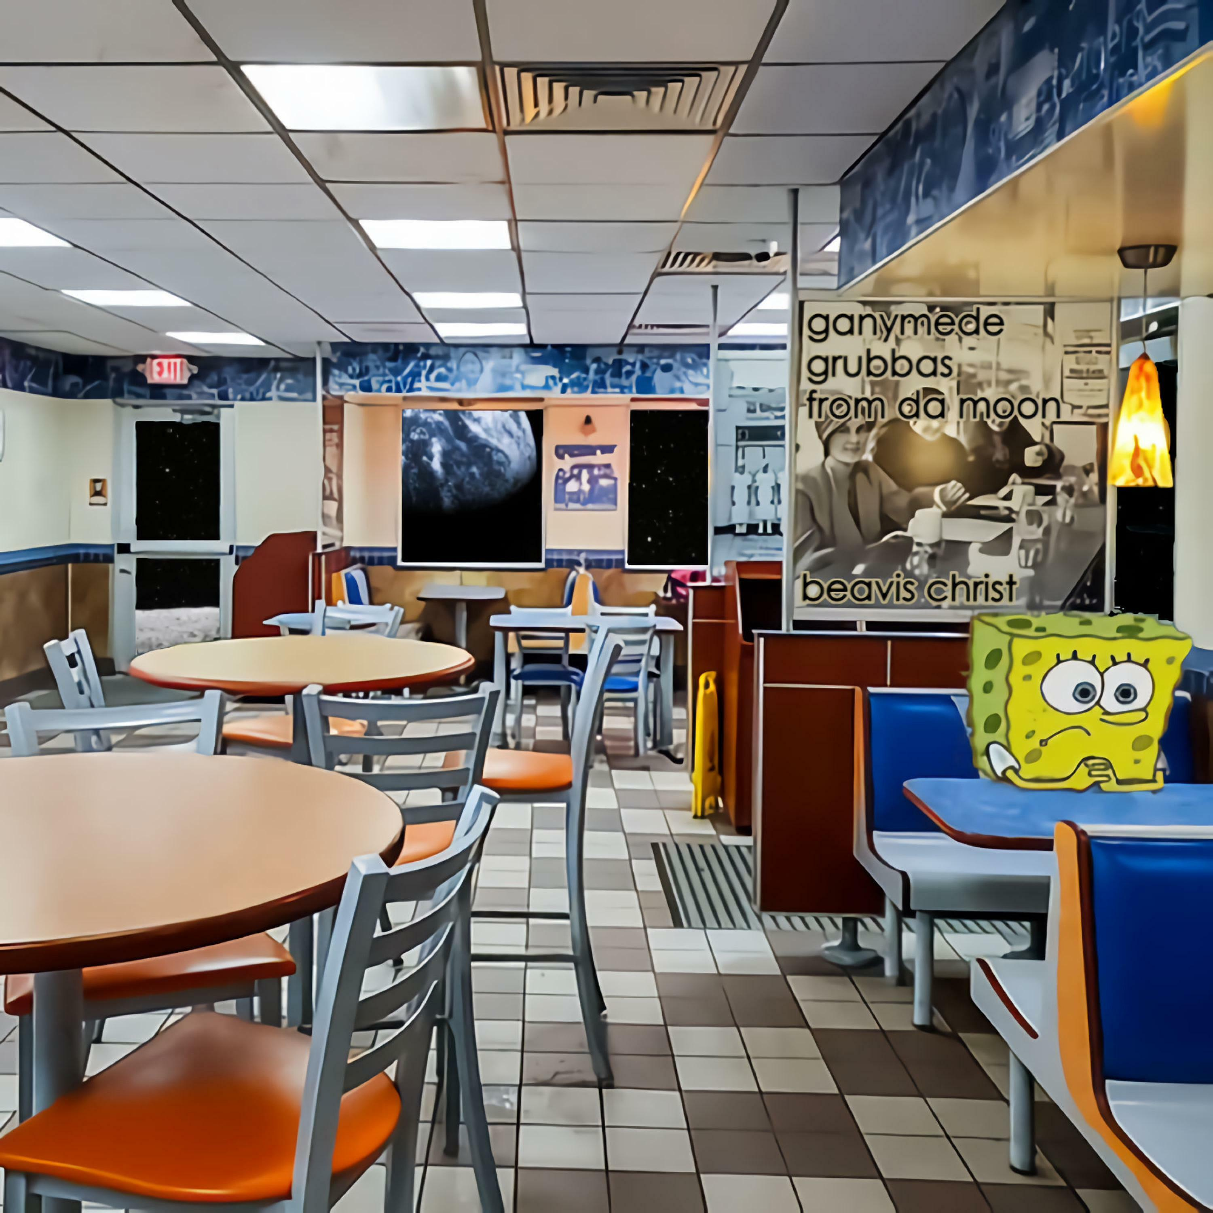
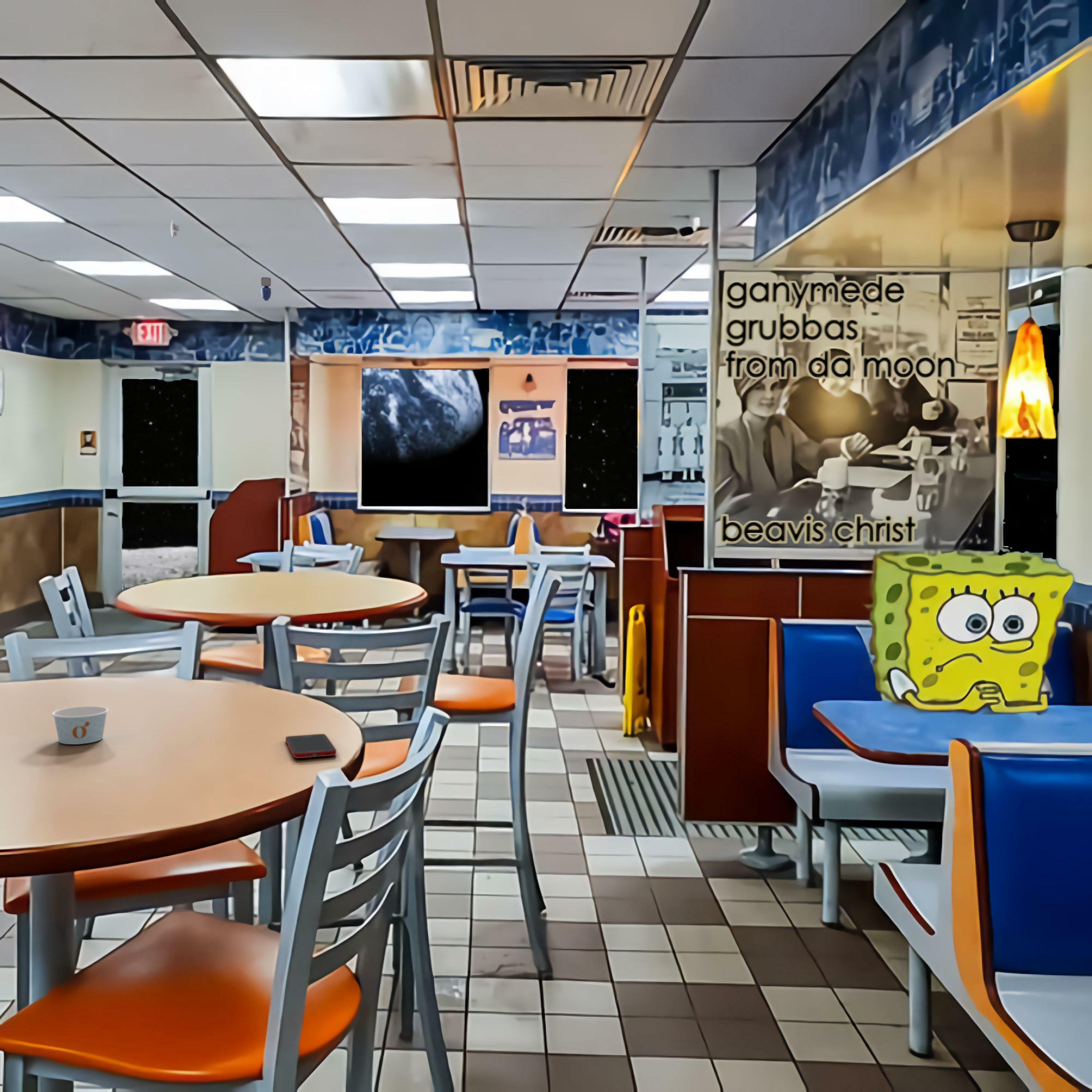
+ smoke detector (175, 228)
+ cell phone (310, 745)
+ paper cup (80, 725)
+ security camera (266, 289)
